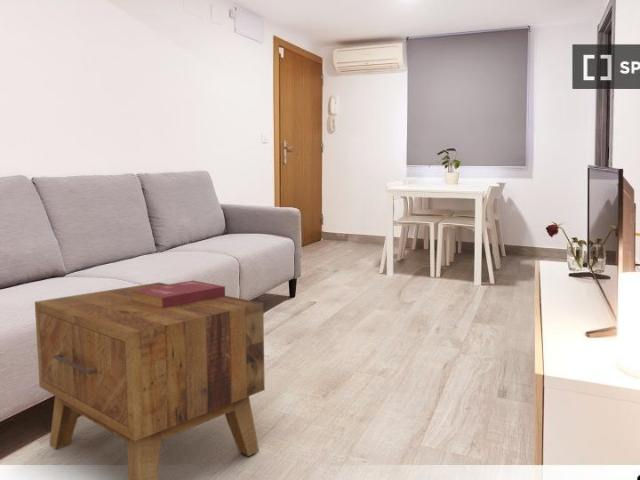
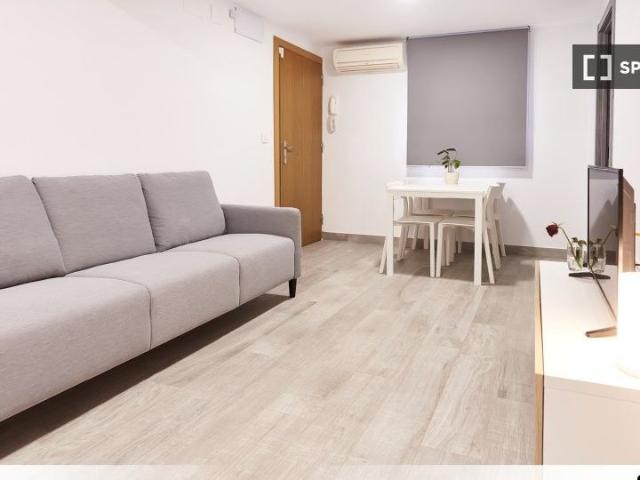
- side table (146, 377)
- book (178, 292)
